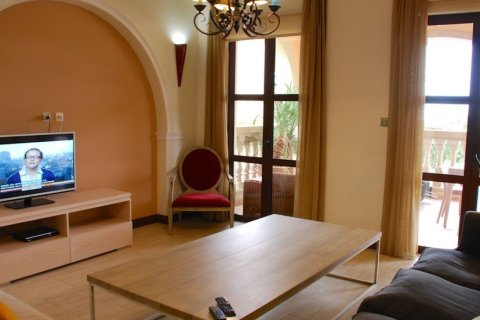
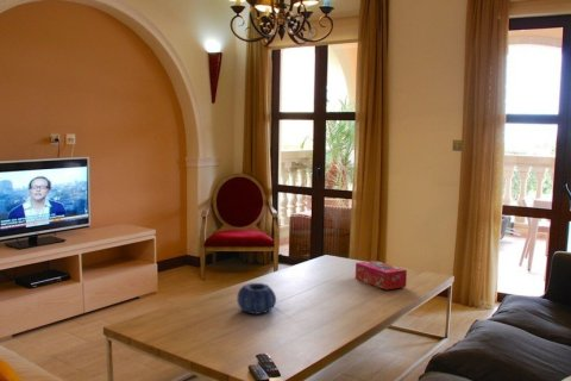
+ tissue box (379, 274)
+ decorative bowl (256, 298)
